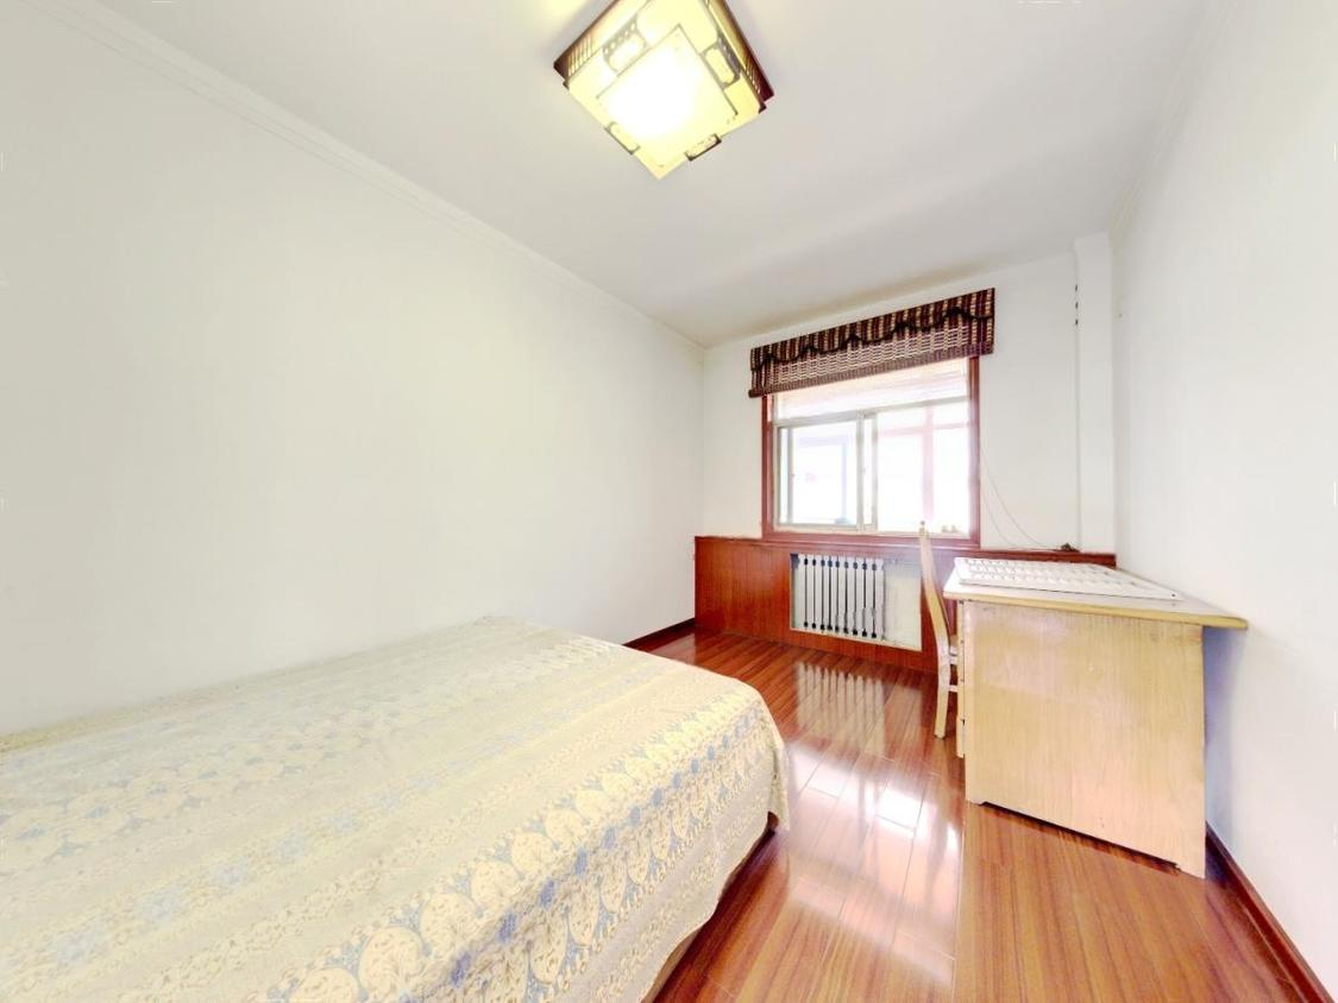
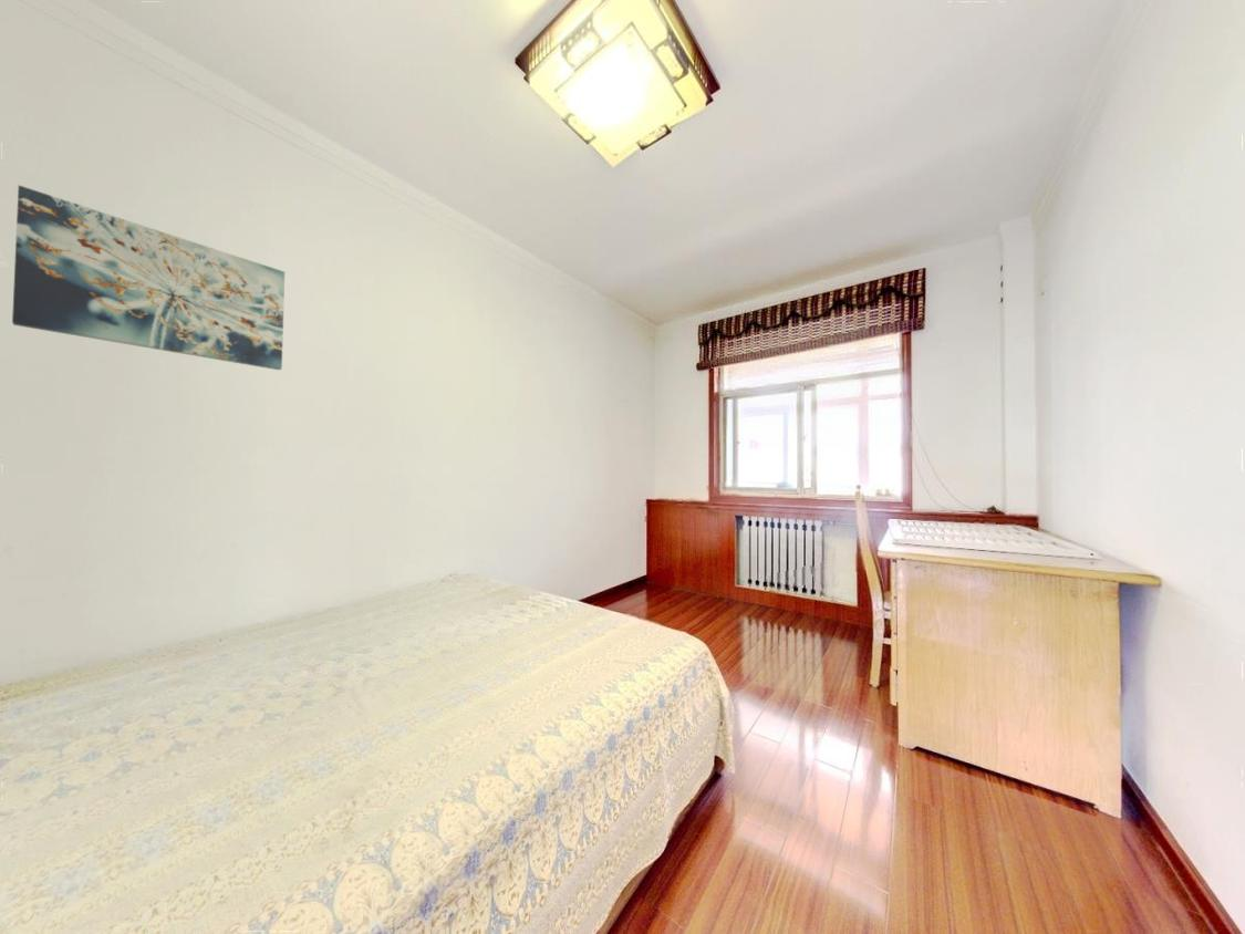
+ wall art (172, 293)
